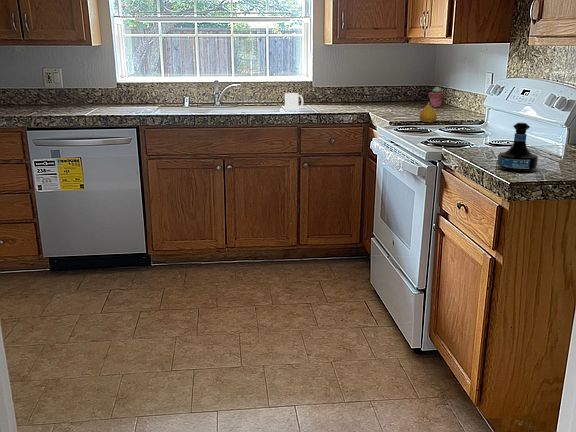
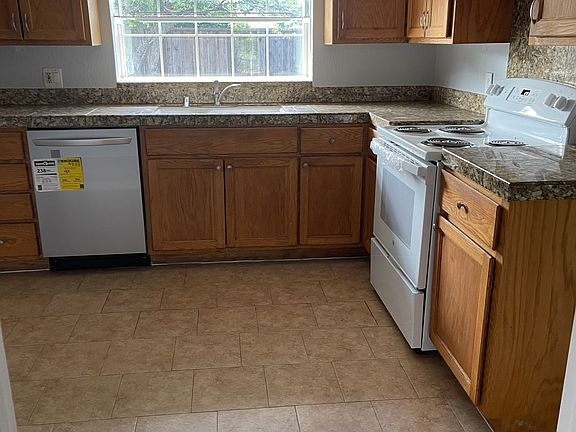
- fruit (428, 112)
- potted succulent (436, 96)
- mug (294, 101)
- tequila bottle (519, 146)
